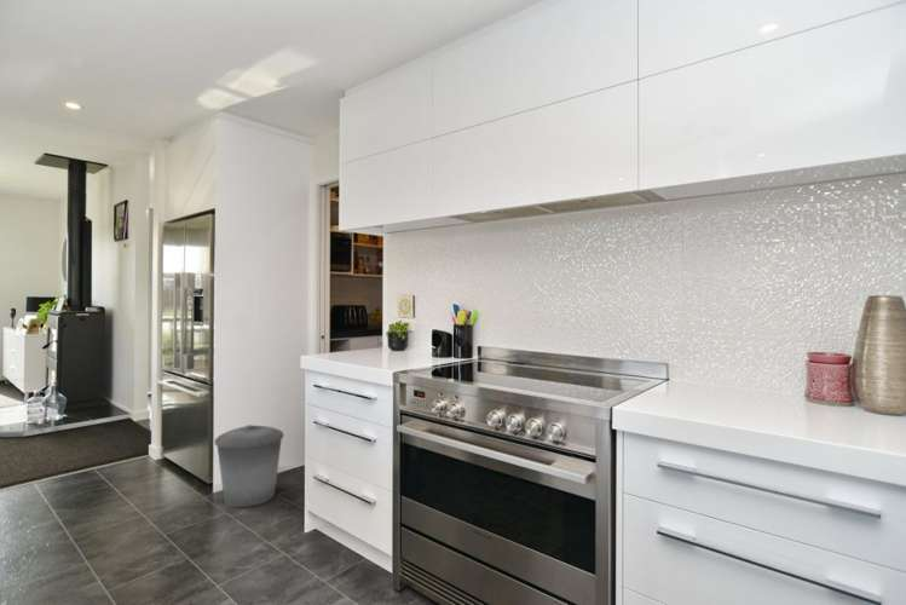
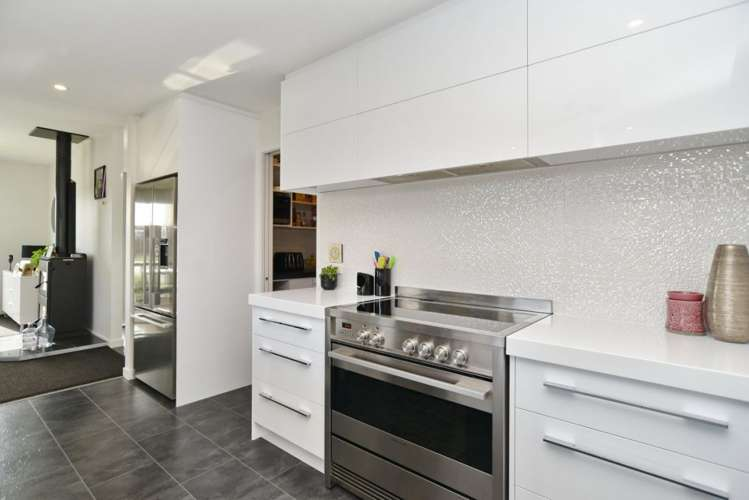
- trash can (249, 461)
